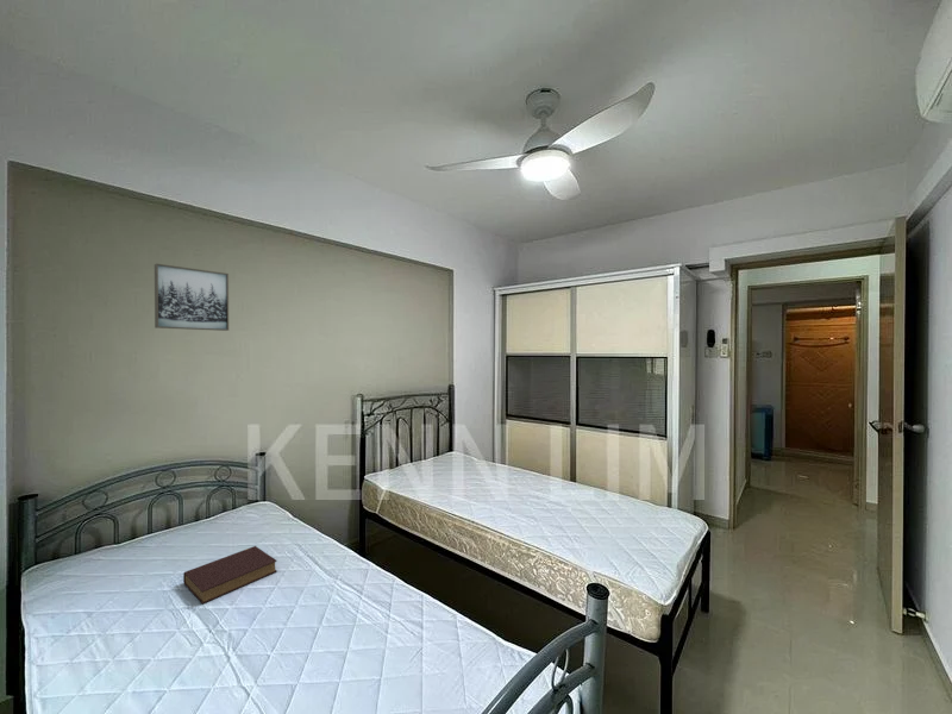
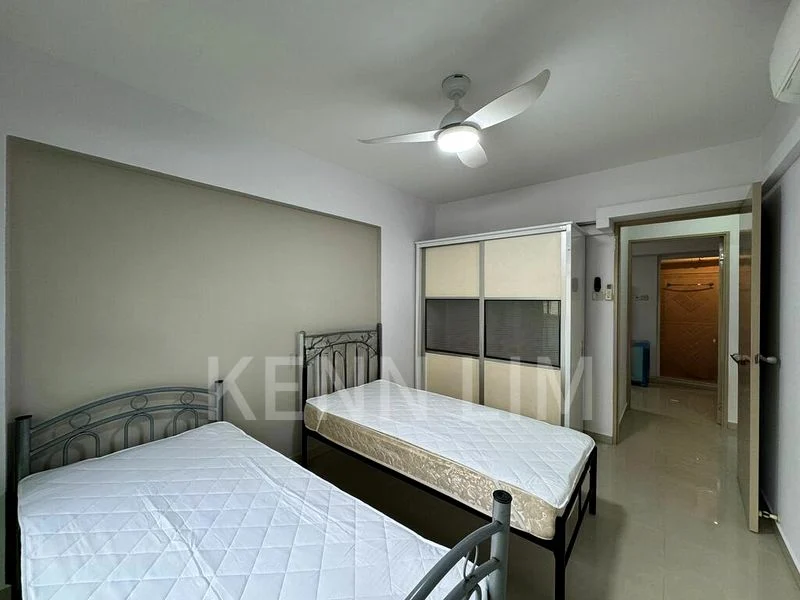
- wall art (193, 299)
- book (231, 571)
